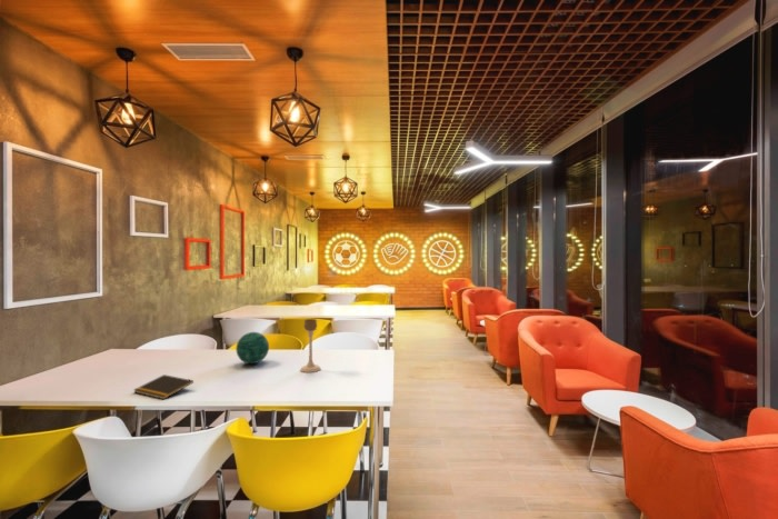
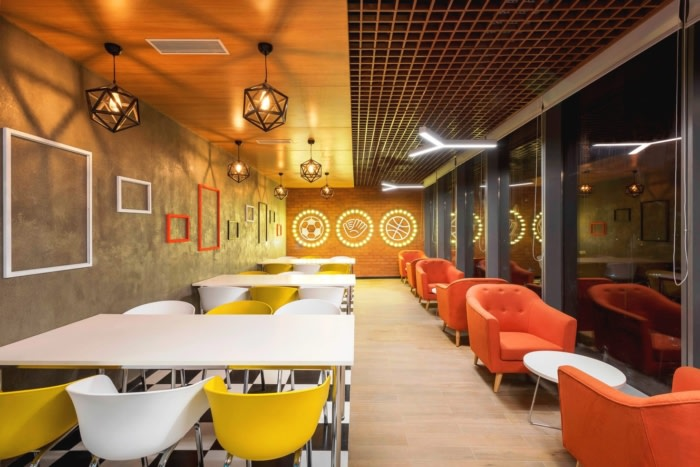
- candle holder (310, 345)
- decorative orb (252, 347)
- notepad (163, 386)
